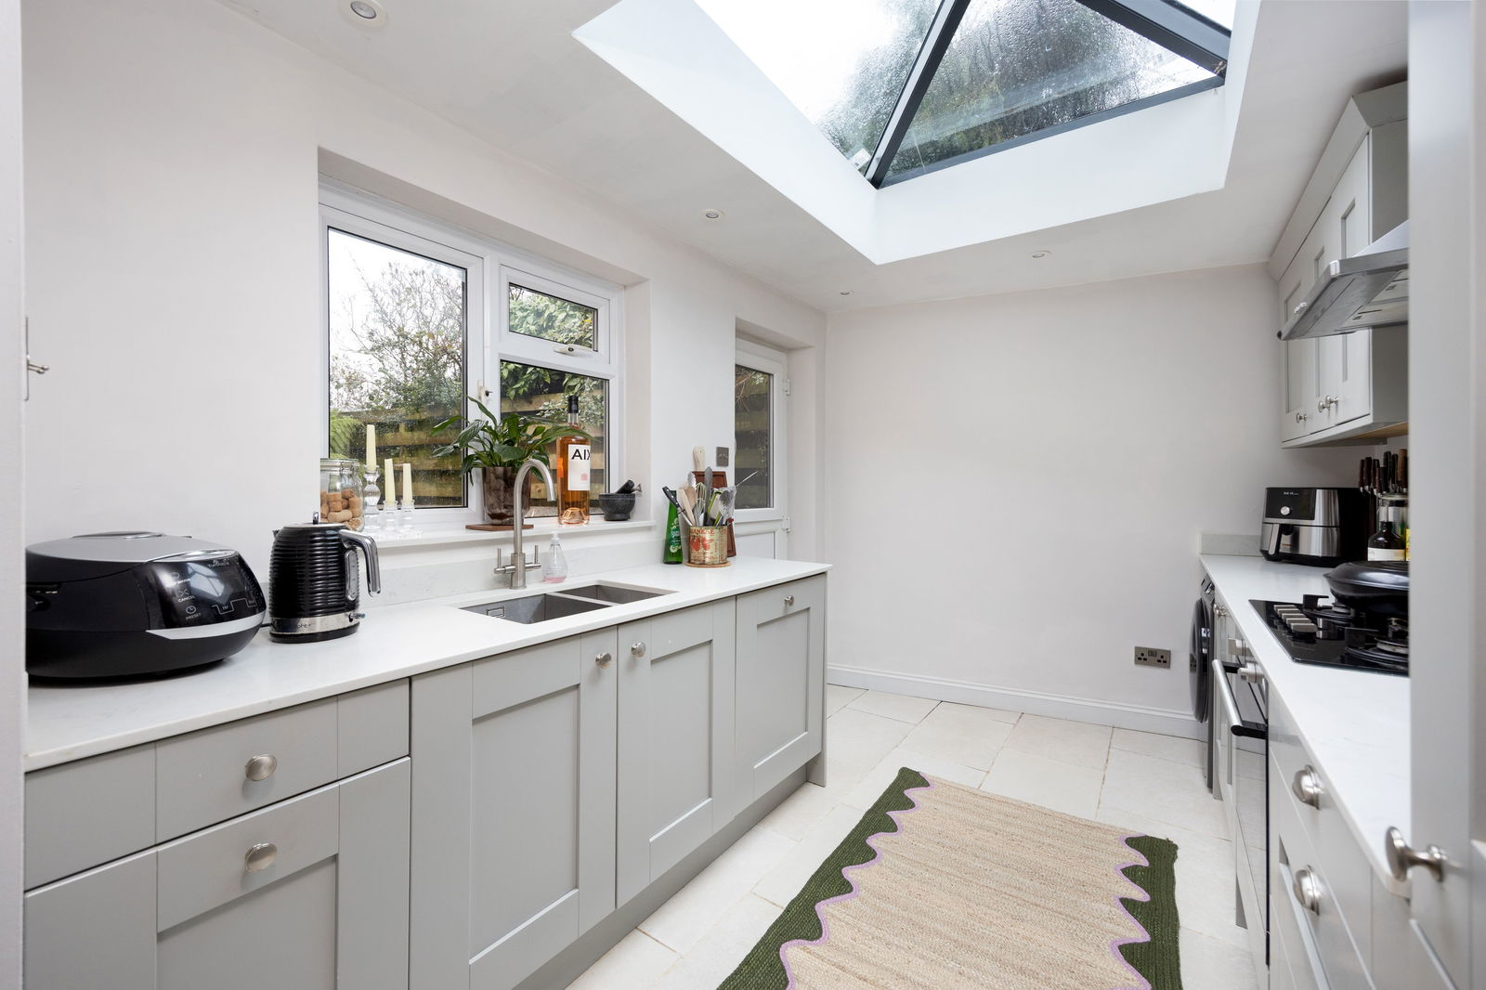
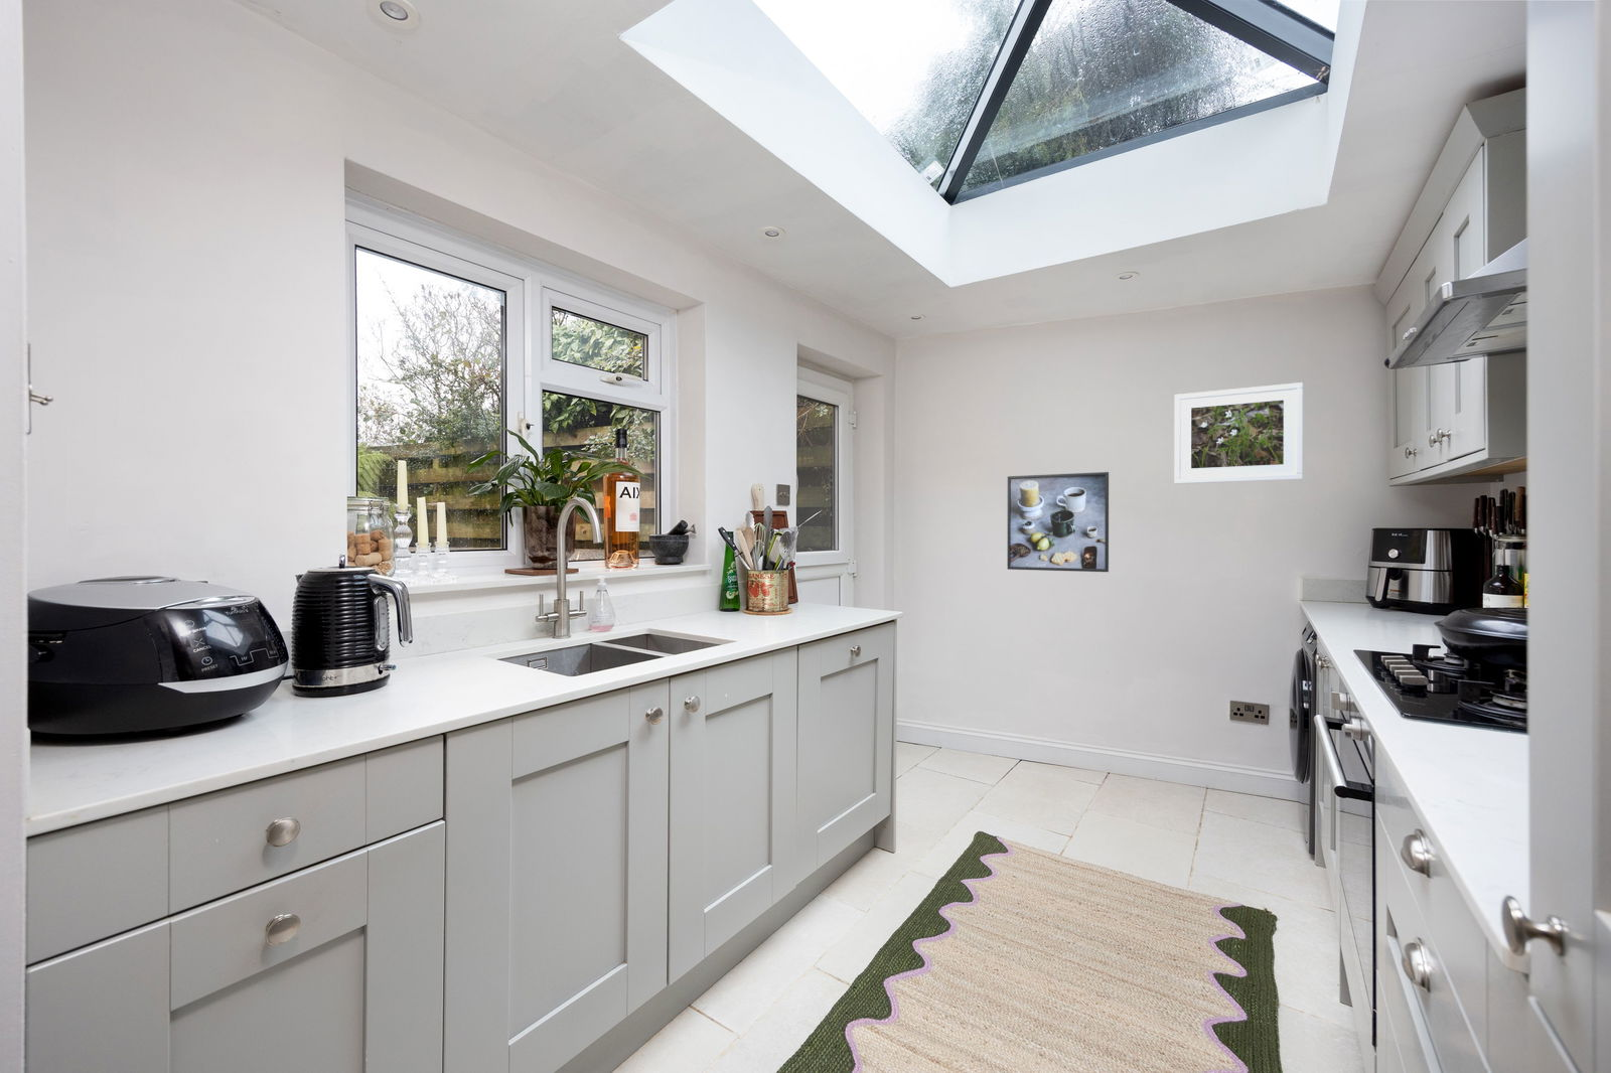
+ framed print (1235, 435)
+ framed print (1056, 522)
